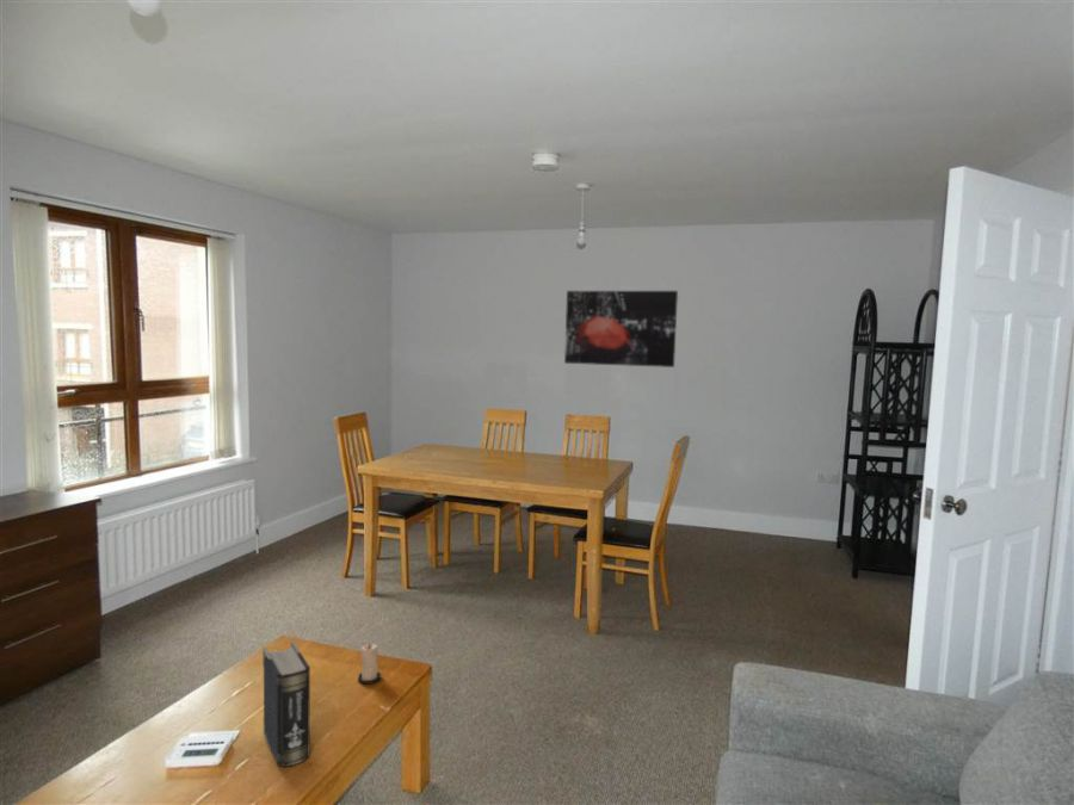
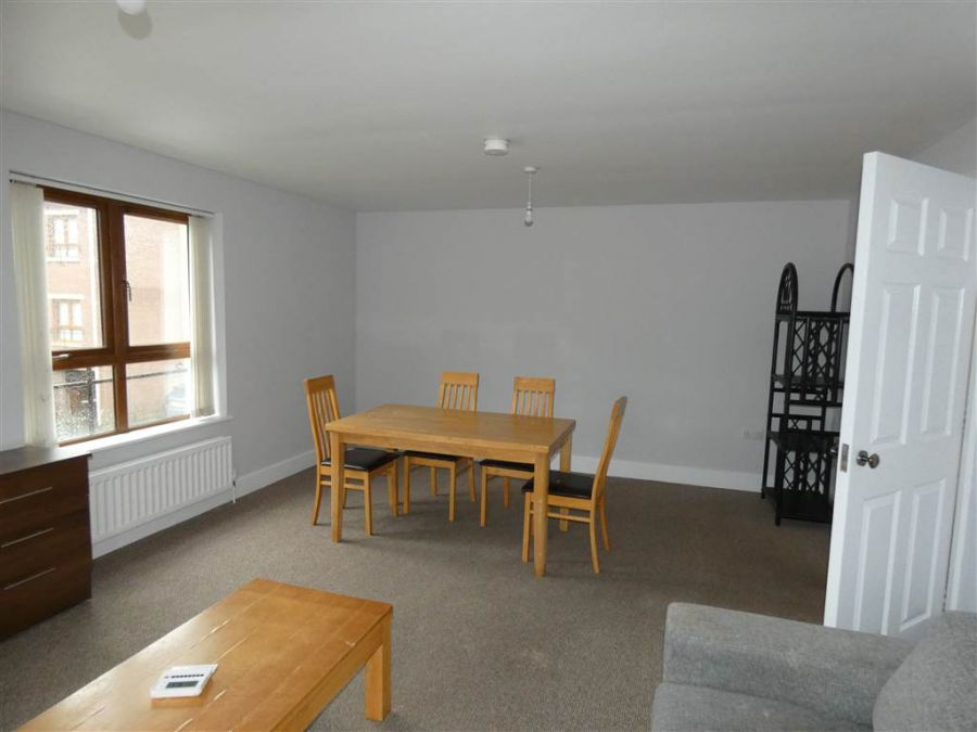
- book (285, 701)
- candle (369, 661)
- wall art (619, 328)
